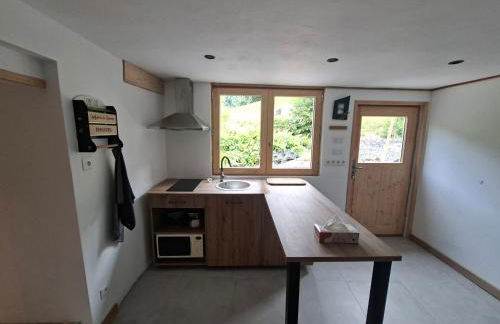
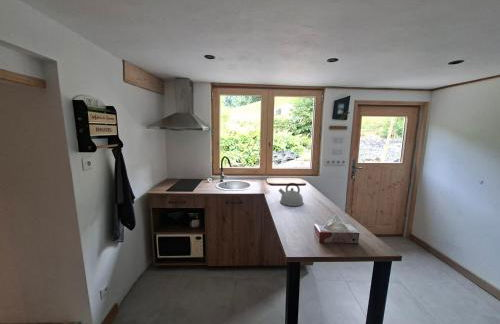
+ kettle (290, 192)
